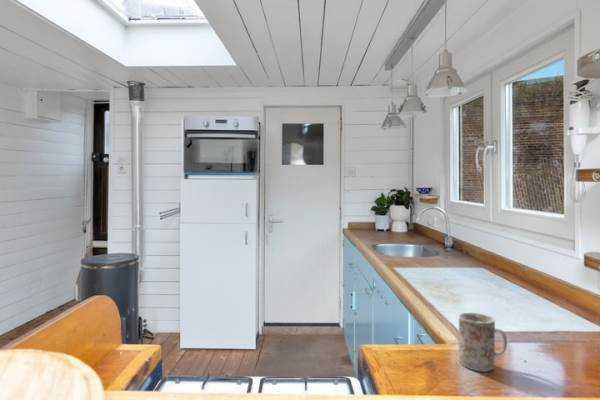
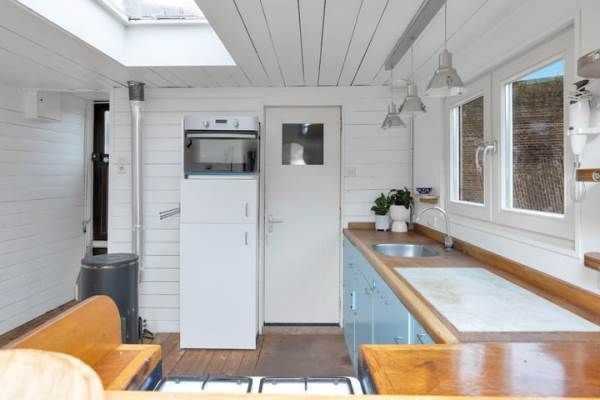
- mug (481, 340)
